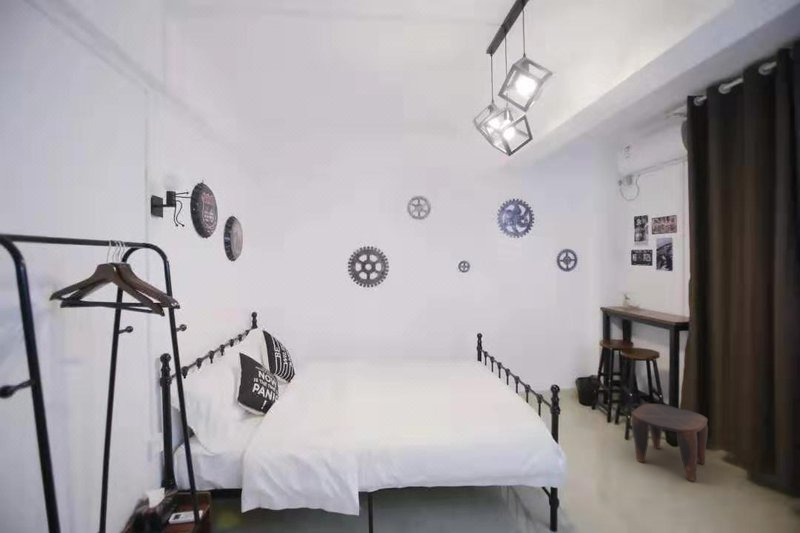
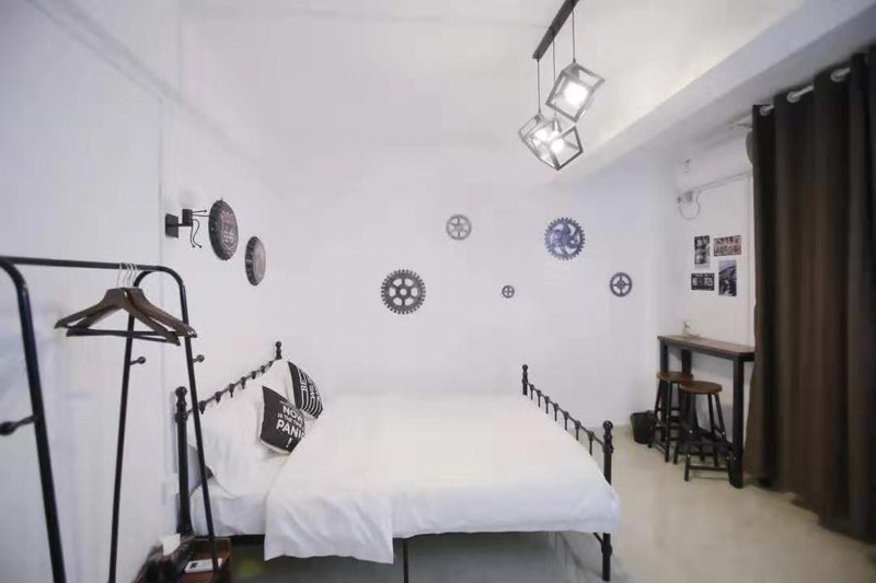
- stool (669, 430)
